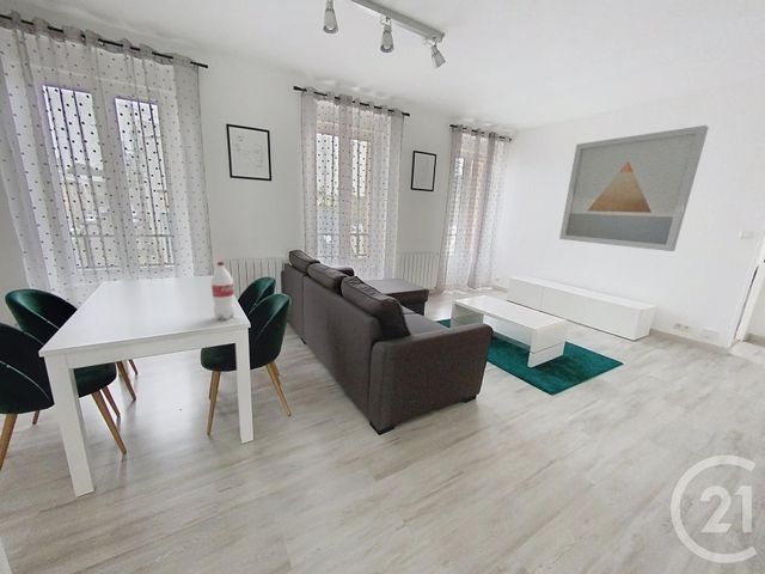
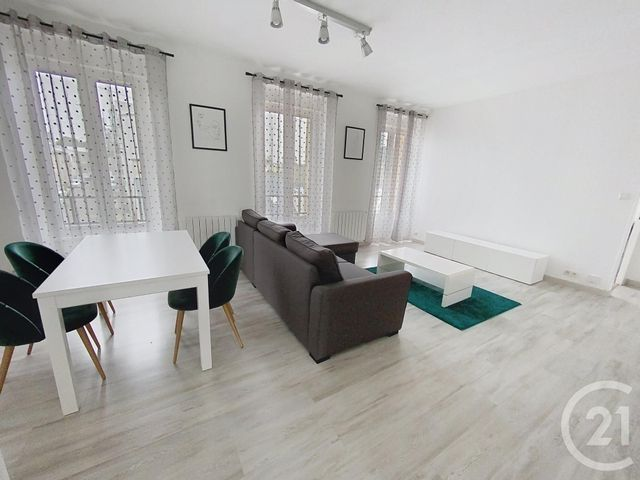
- bottle (222, 289)
- wall art (620, 193)
